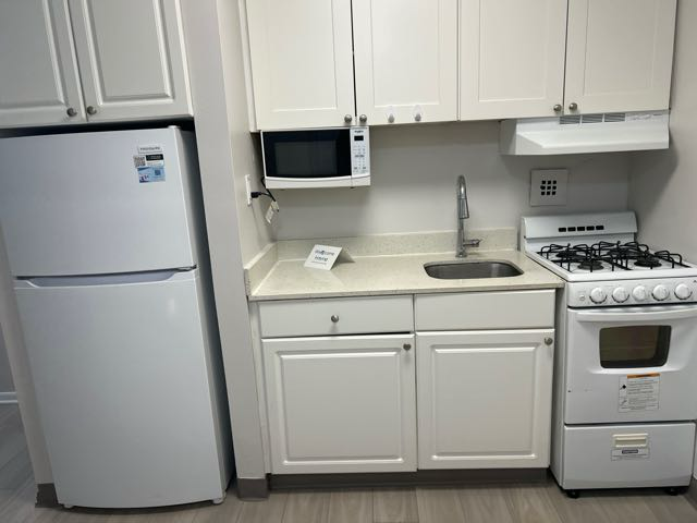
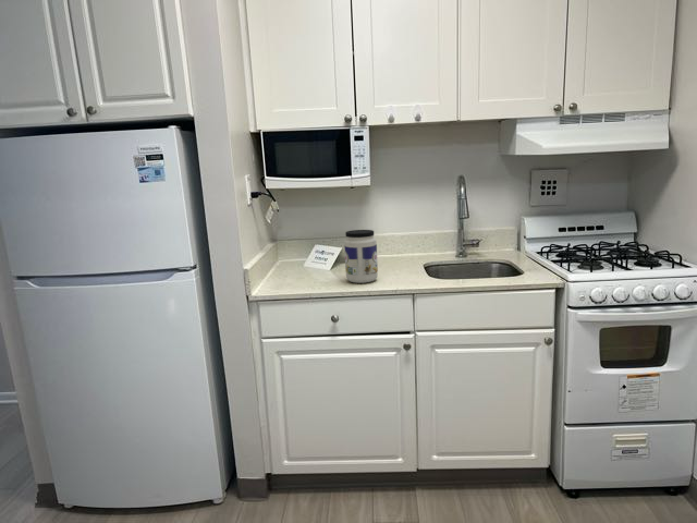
+ jar (360, 256)
